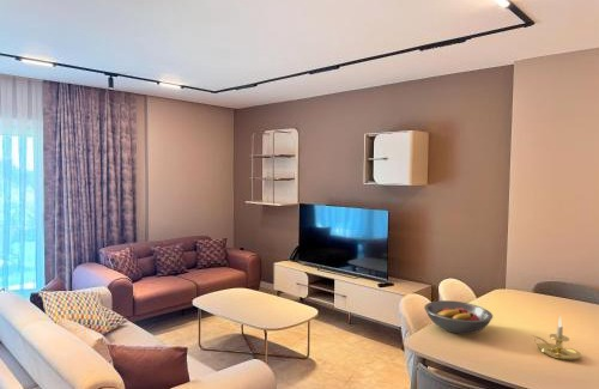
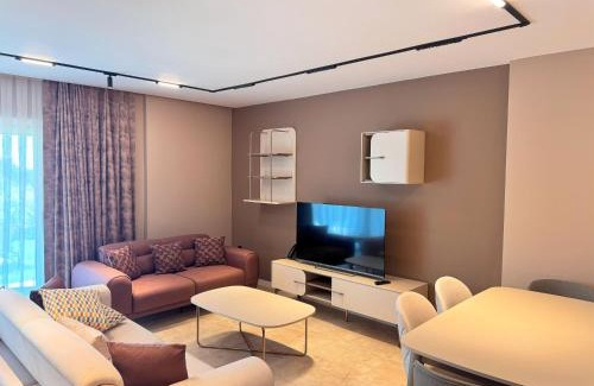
- fruit bowl (456, 316)
- candle holder (556, 334)
